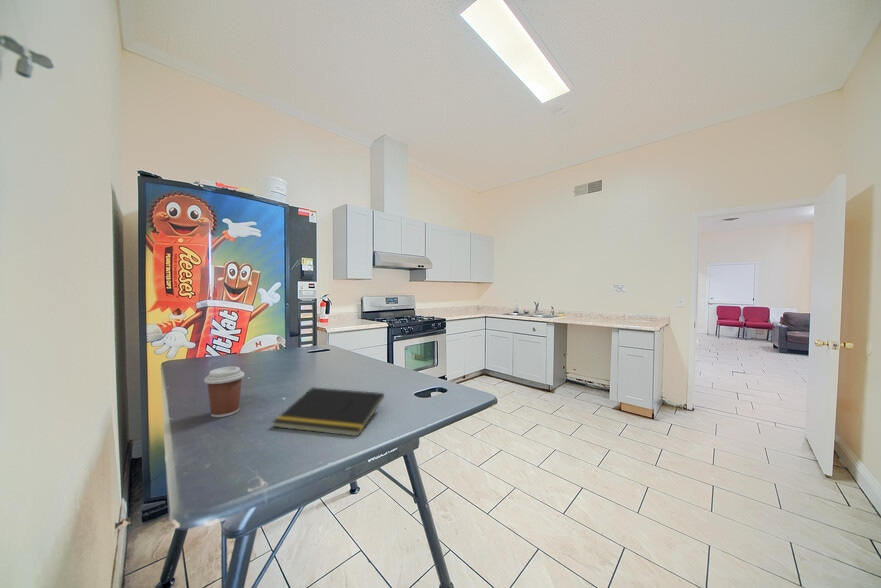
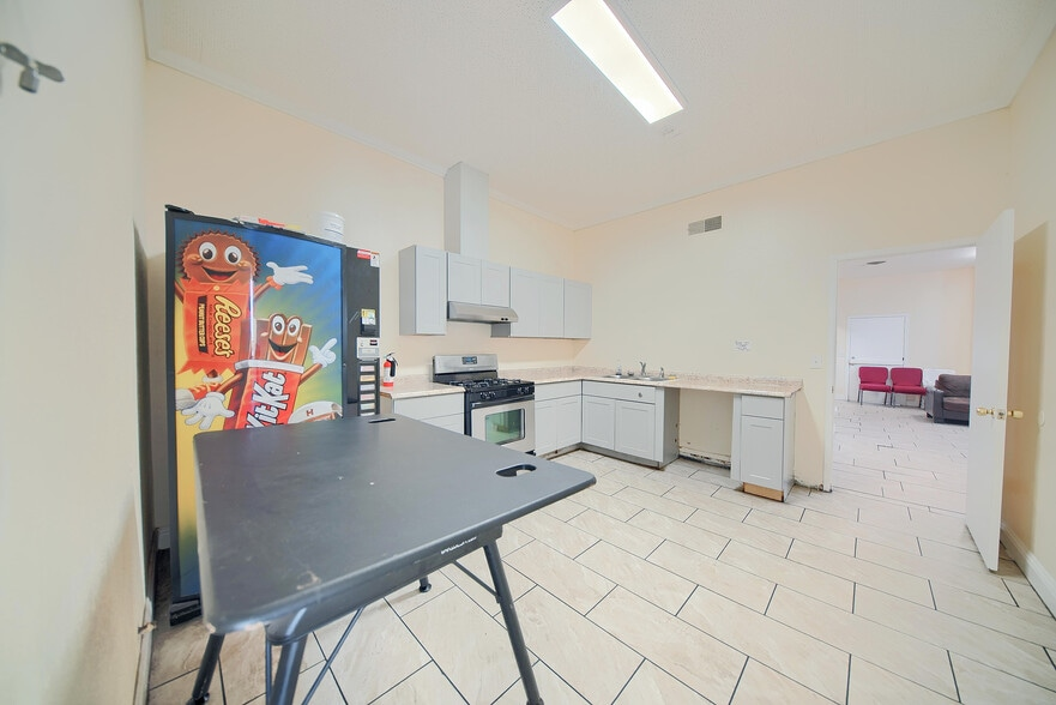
- coffee cup (225, 391)
- notepad (332, 408)
